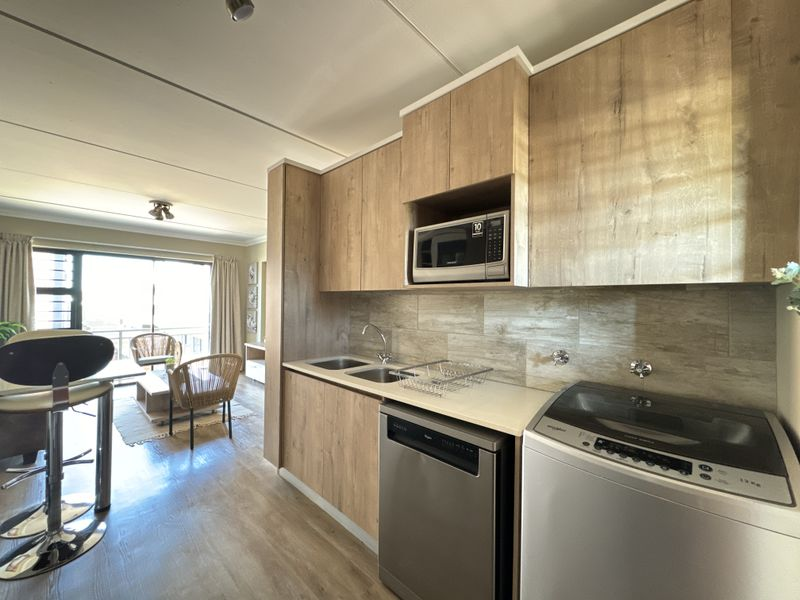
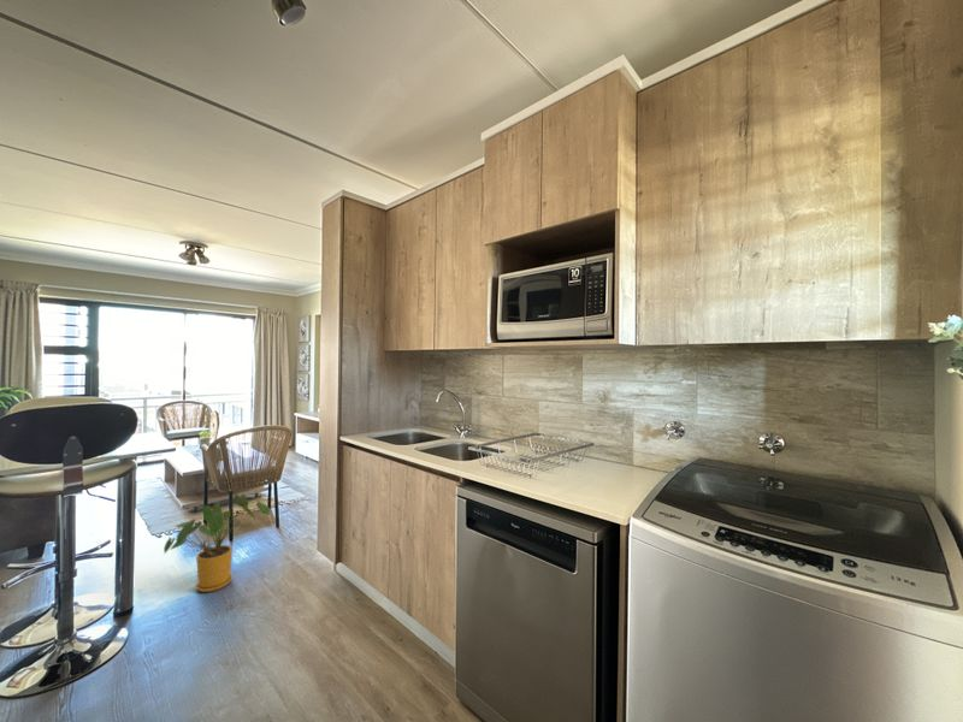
+ house plant (215, 542)
